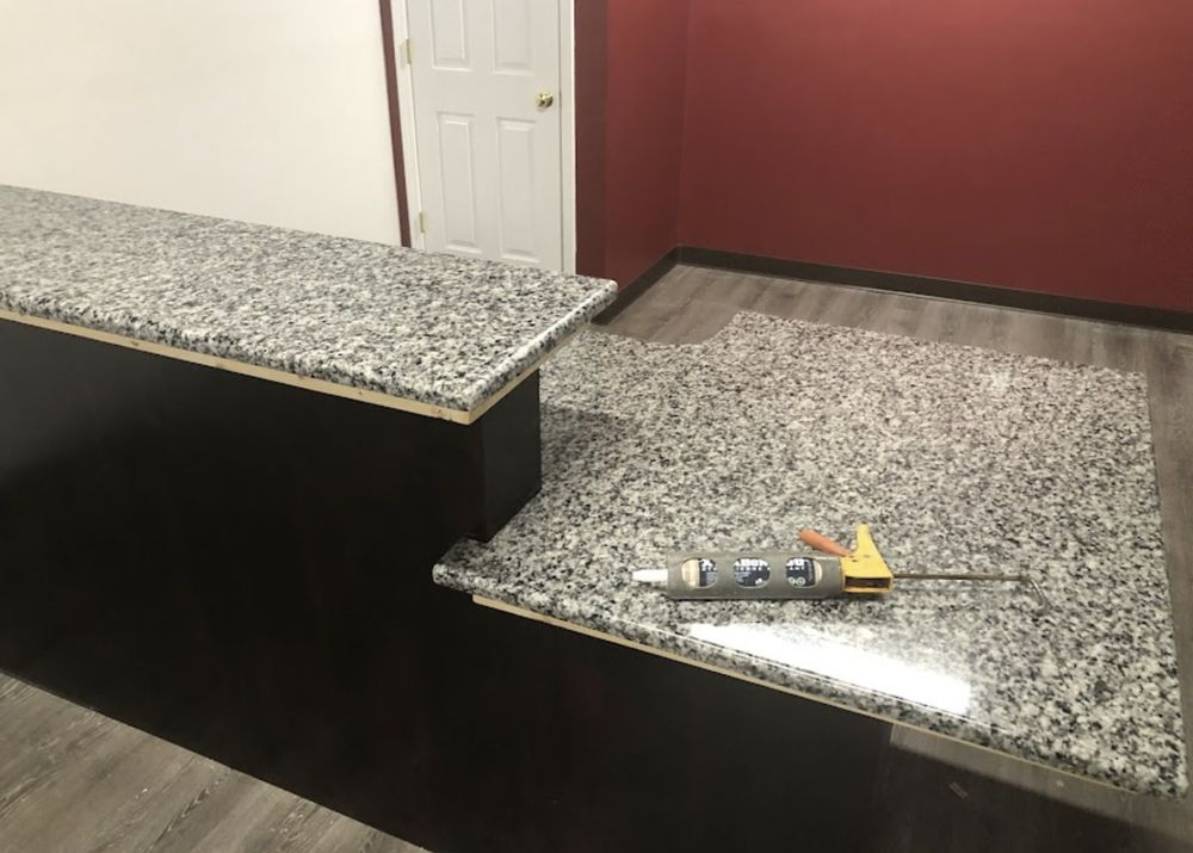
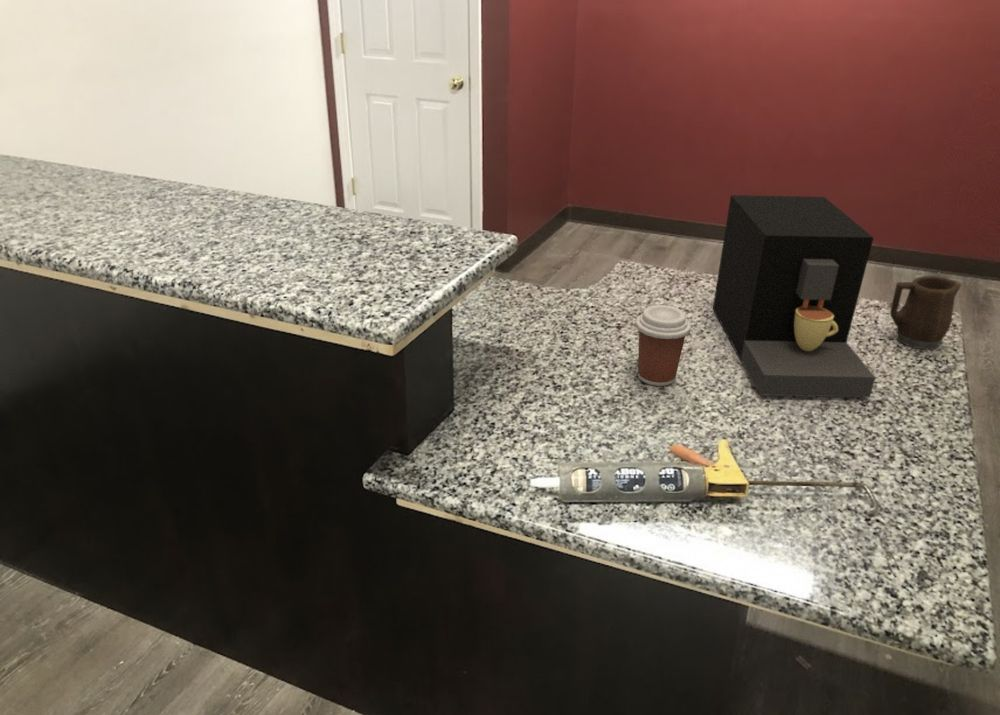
+ coffee maker (794, 290)
+ coffee cup (660, 345)
+ mug (920, 311)
